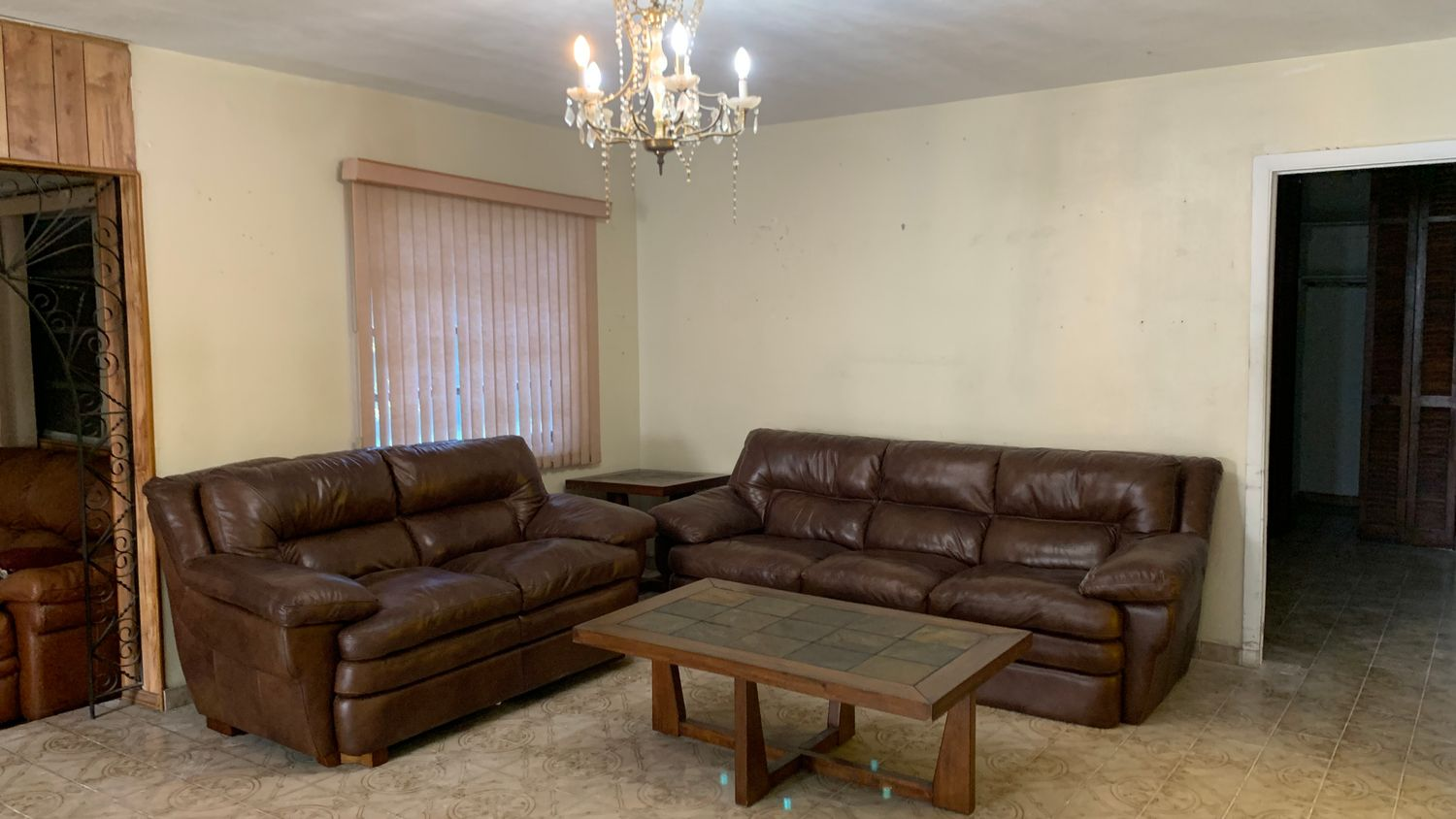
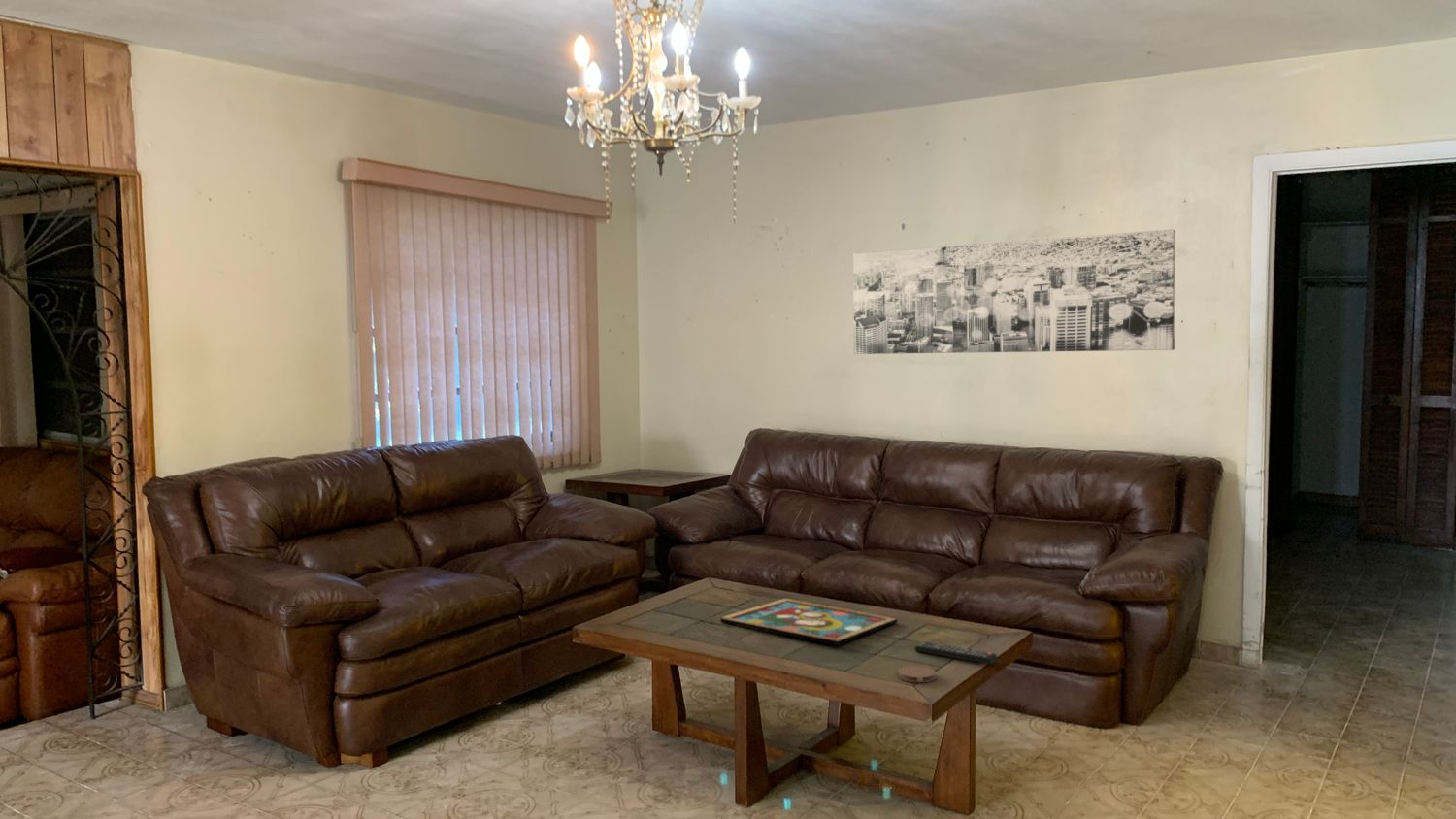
+ framed painting (809, 619)
+ remote control (955, 653)
+ wall art (1000, 297)
+ coaster (916, 673)
